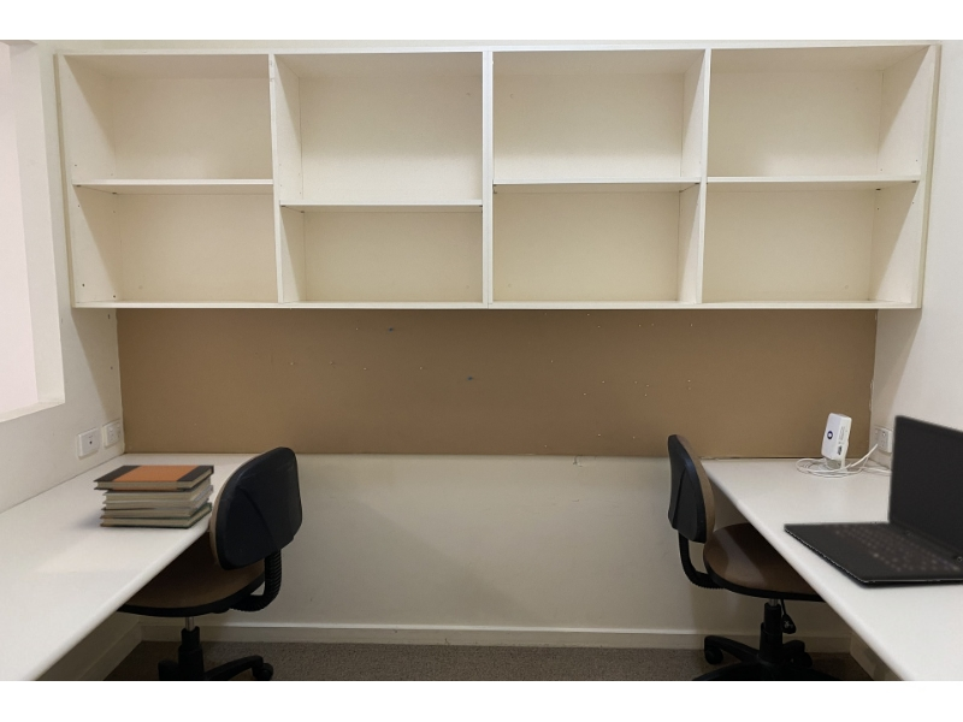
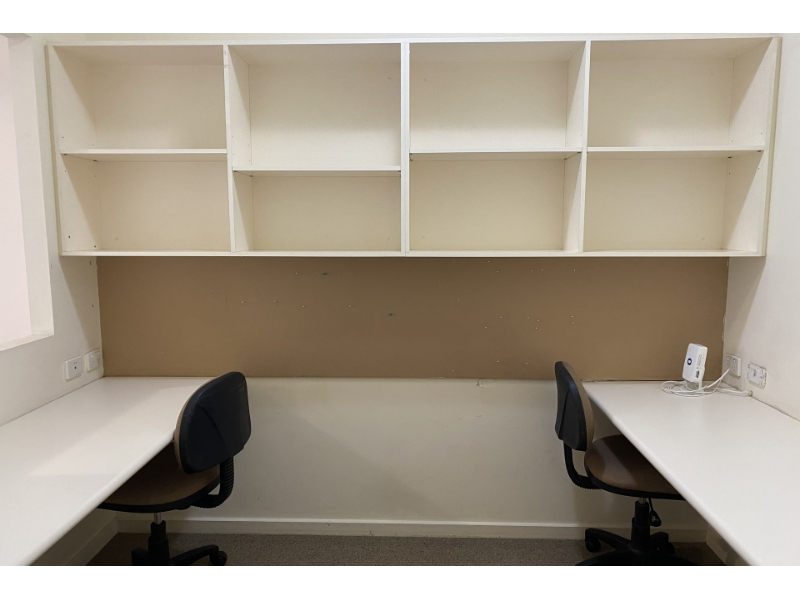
- laptop (890, 490)
- book stack (158, 495)
